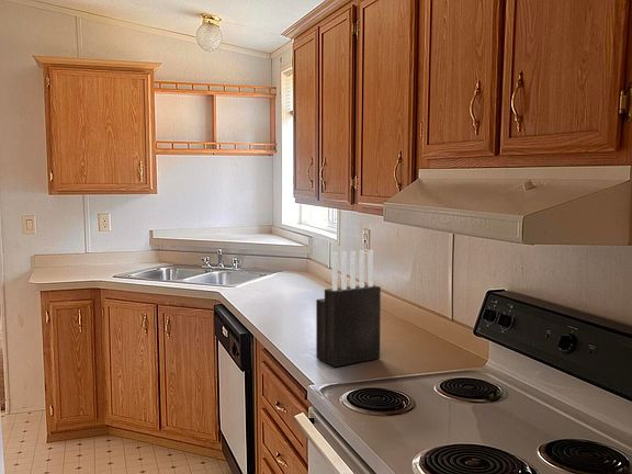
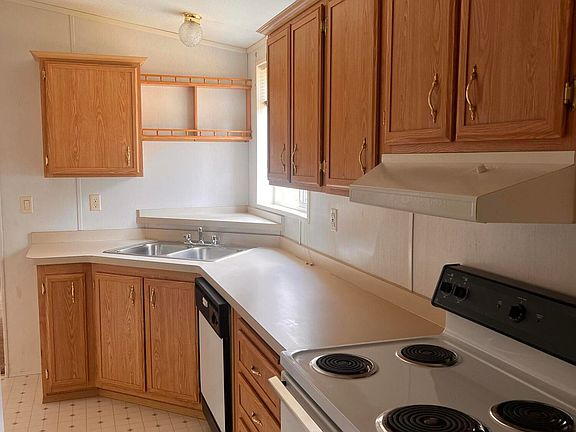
- knife block (346, 304)
